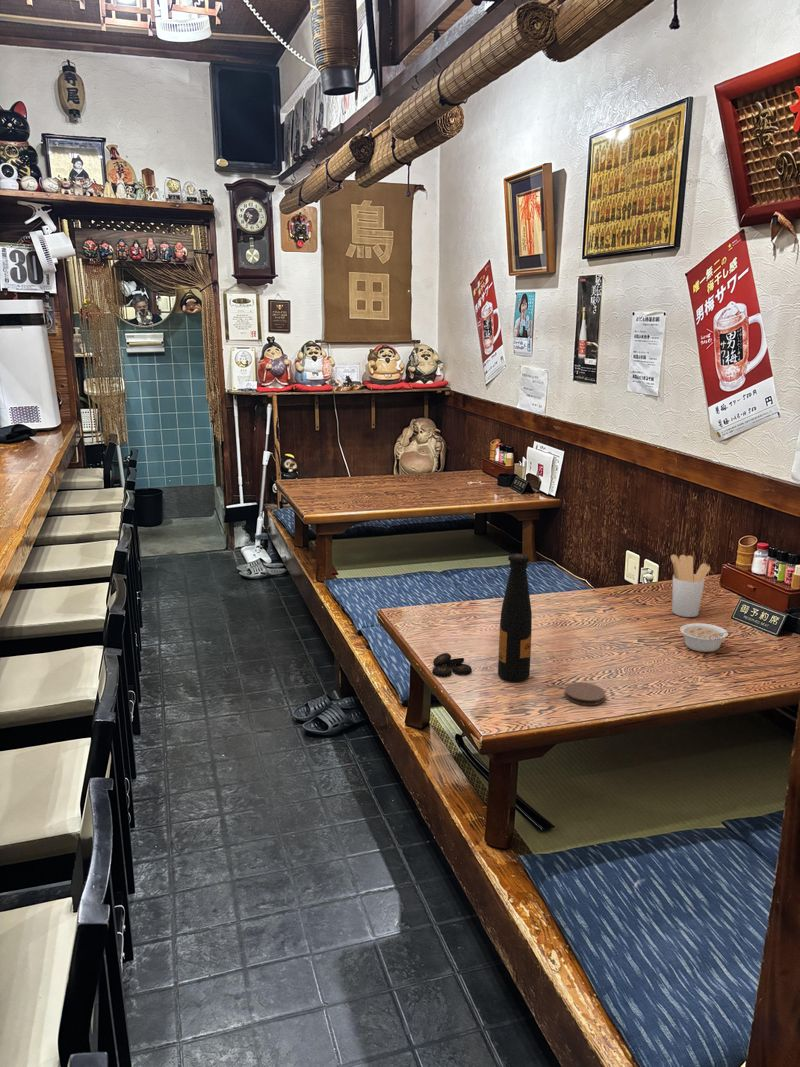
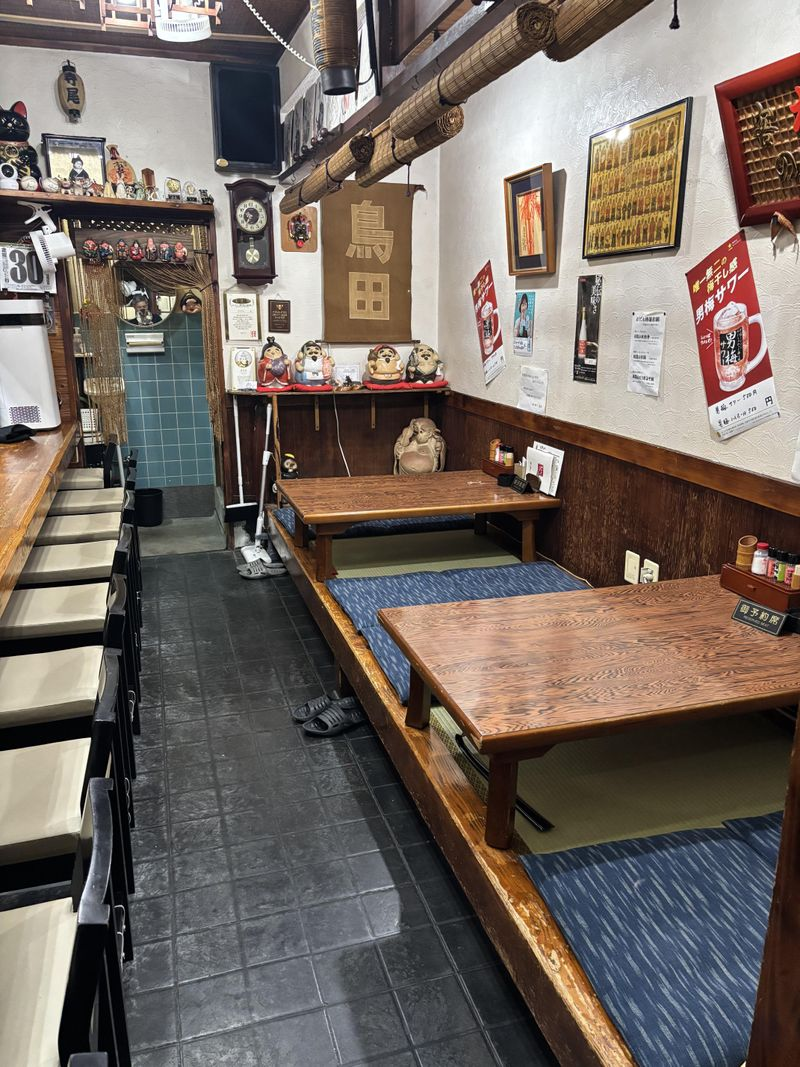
- coaster (584, 693)
- utensil holder (685, 584)
- beer bottle (500, 619)
- legume (704, 636)
